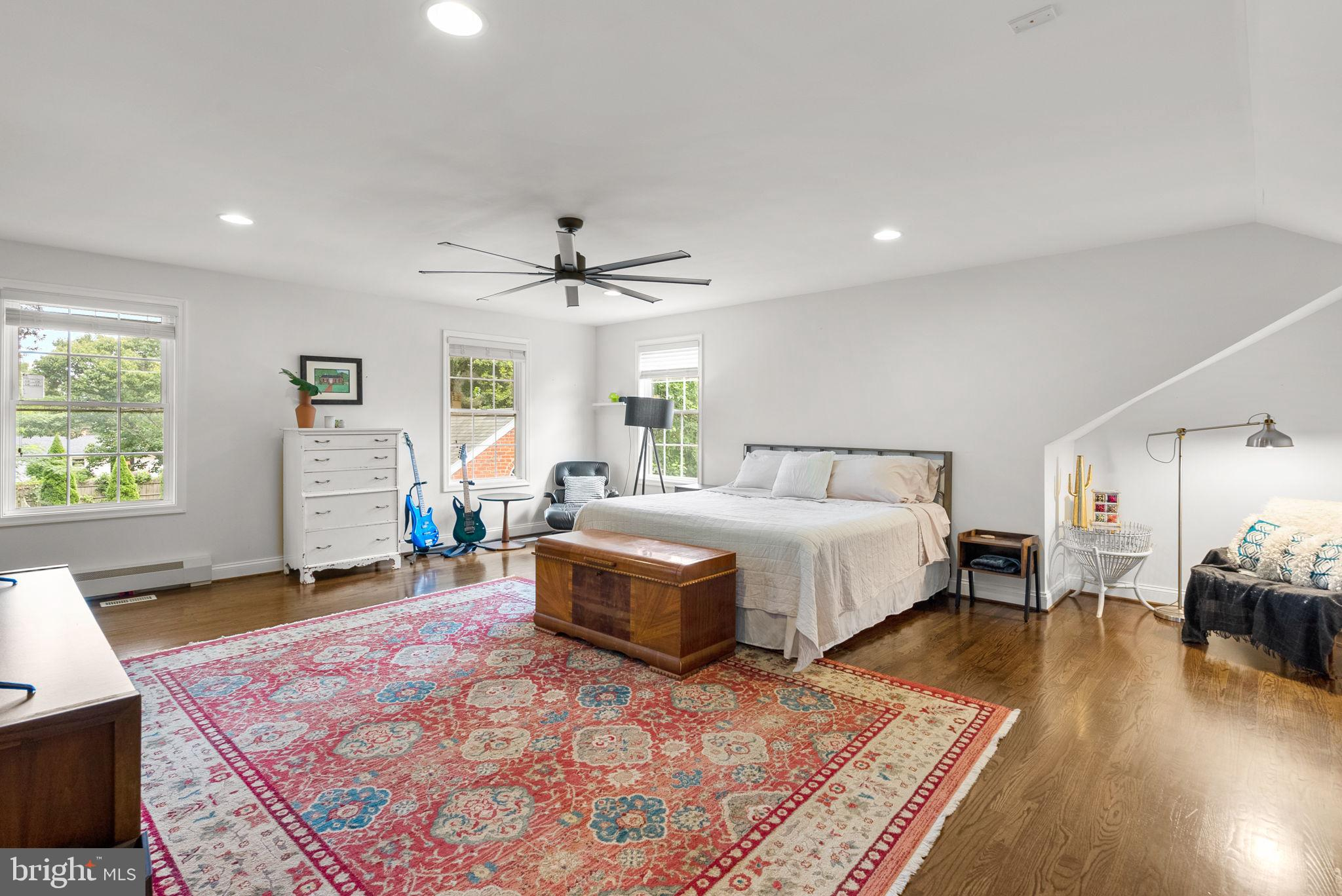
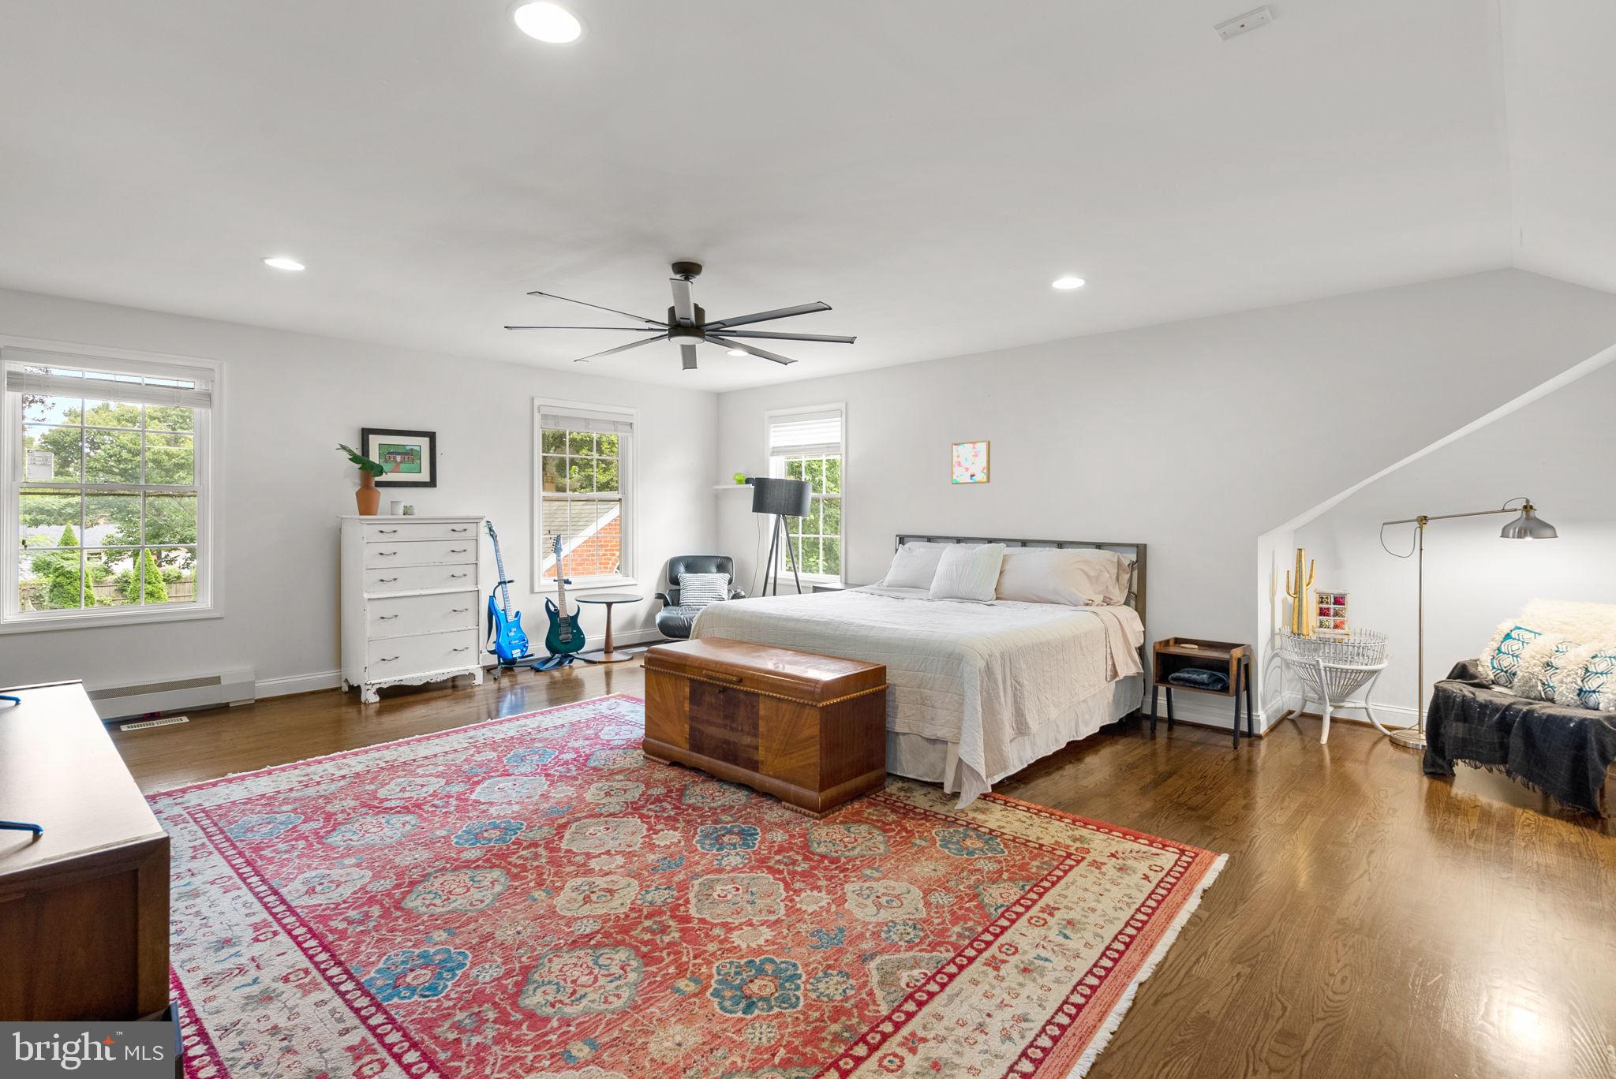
+ wall art (971, 462)
